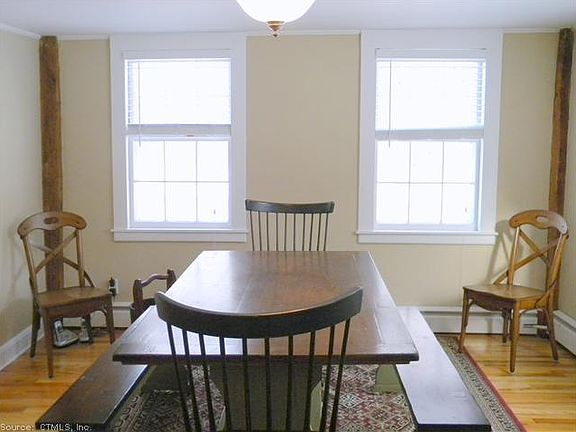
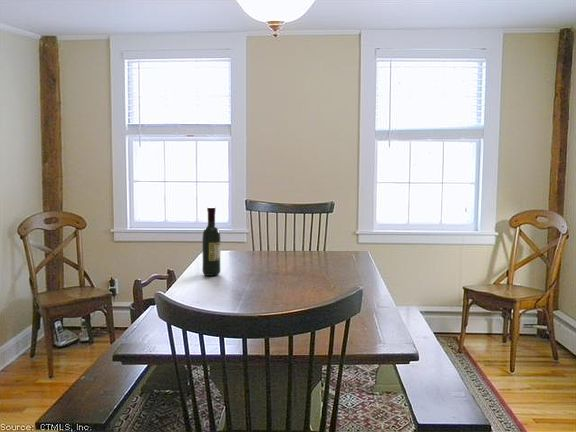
+ wine bottle (211, 240)
